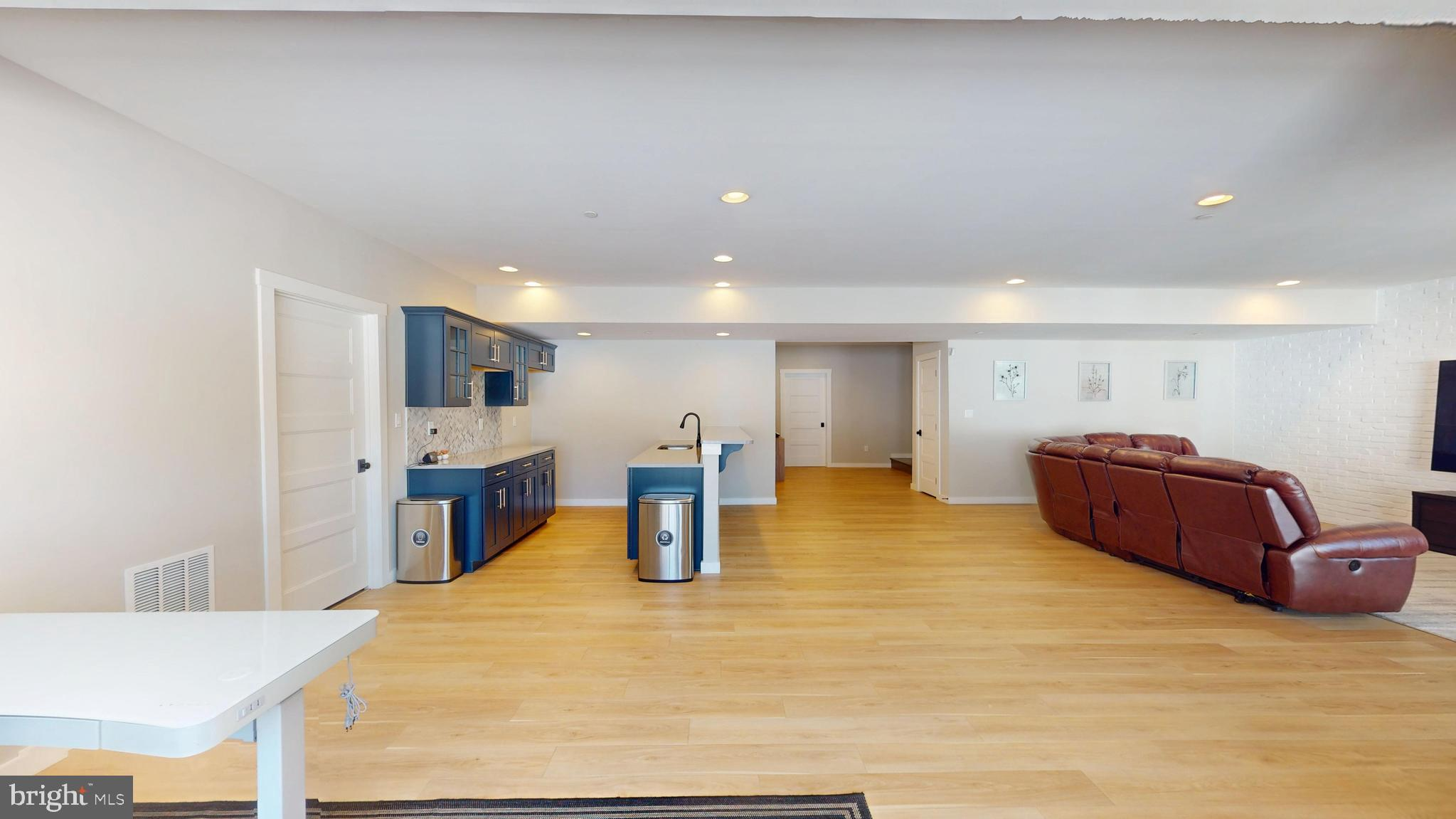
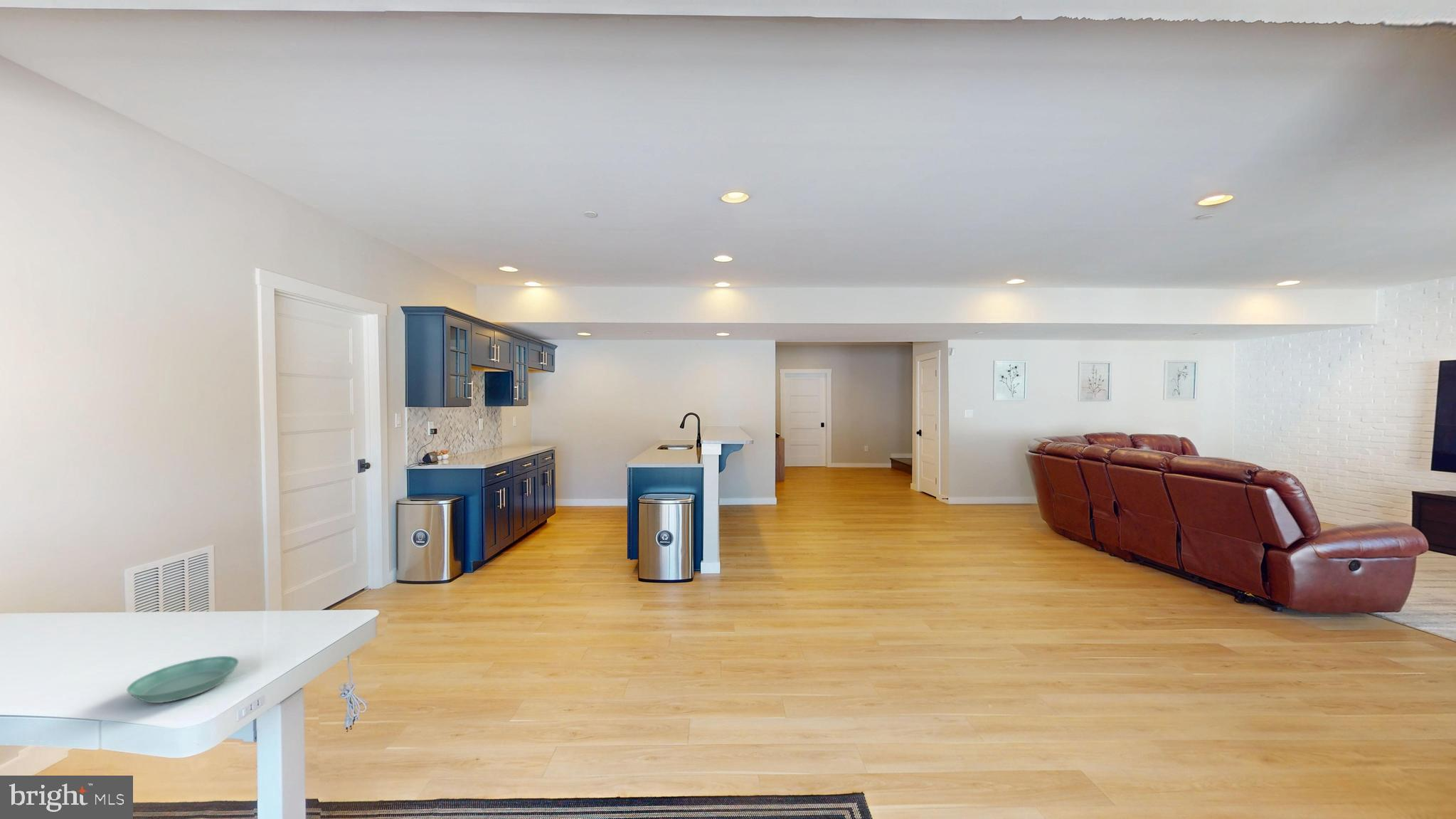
+ saucer (186, 681)
